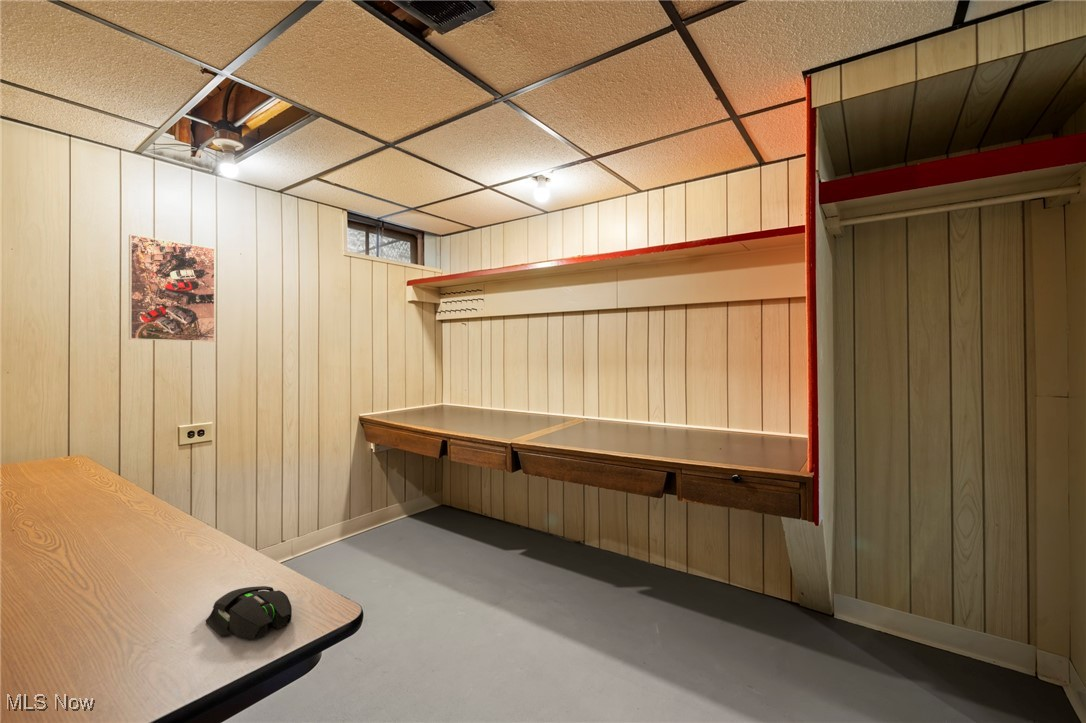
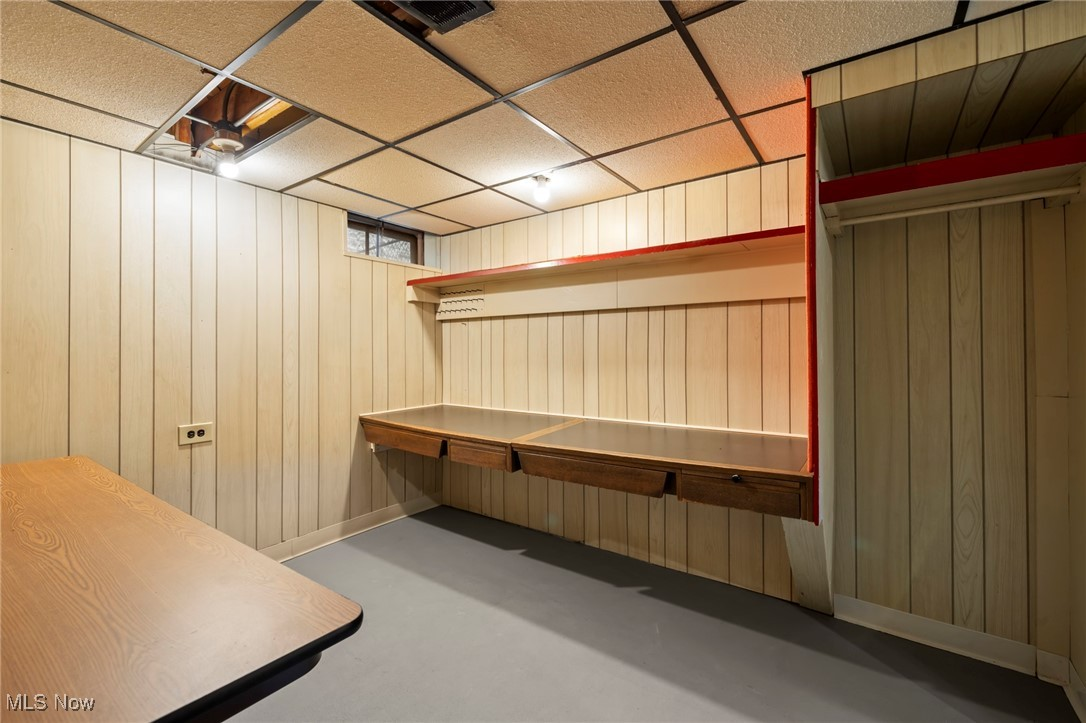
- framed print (174, 291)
- mouse (253, 607)
